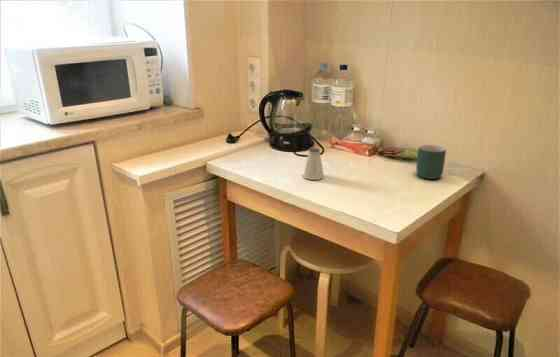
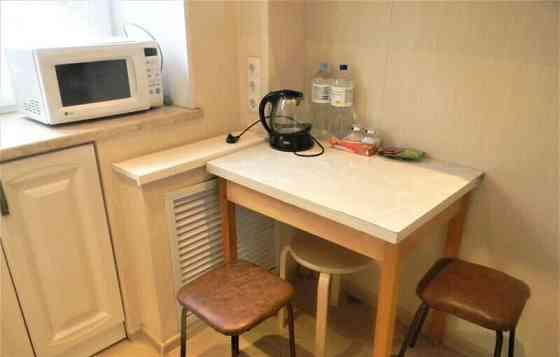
- saltshaker (313, 162)
- mug (431, 160)
